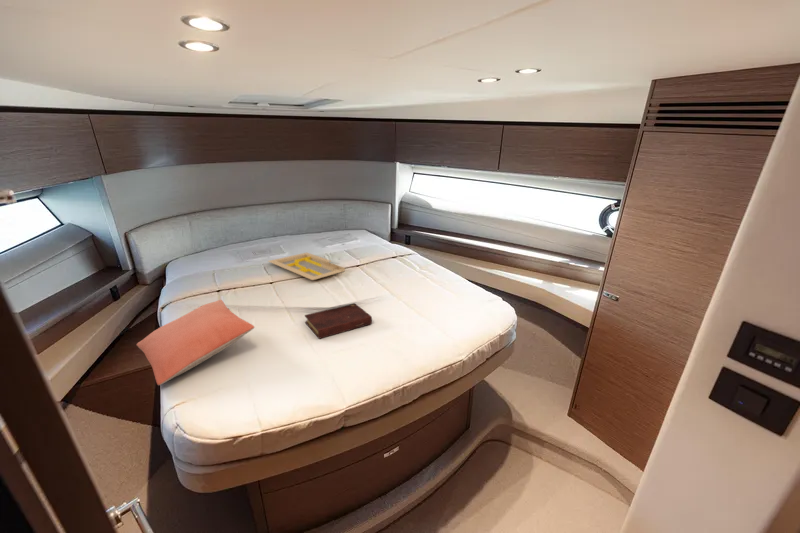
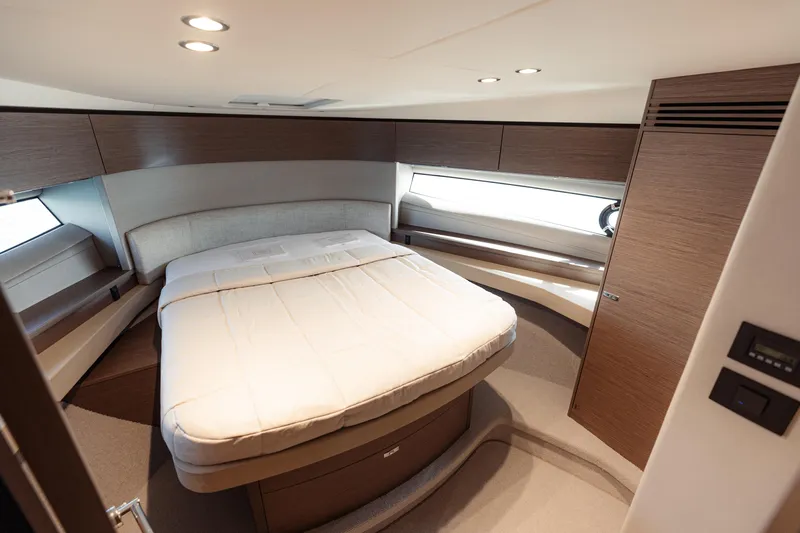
- serving tray (309, 266)
- pillow (194, 335)
- book (338, 319)
